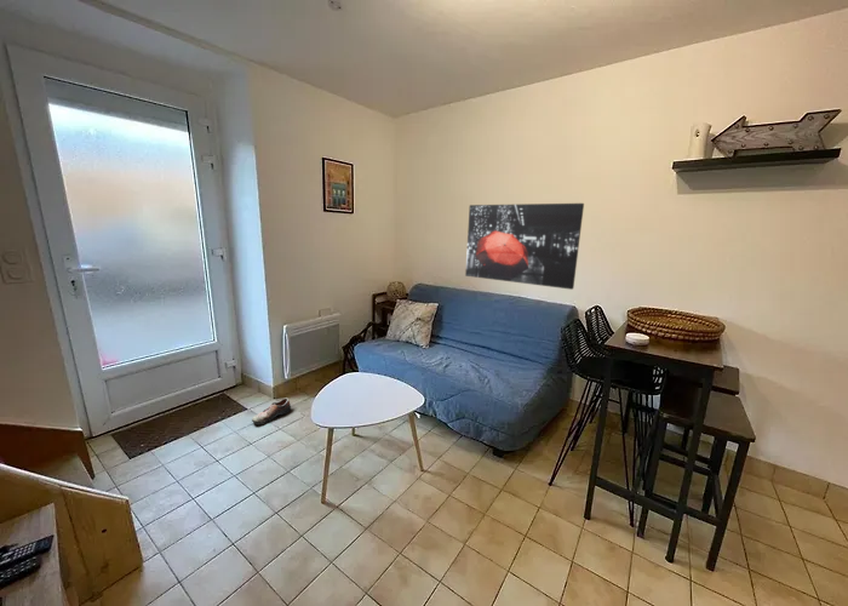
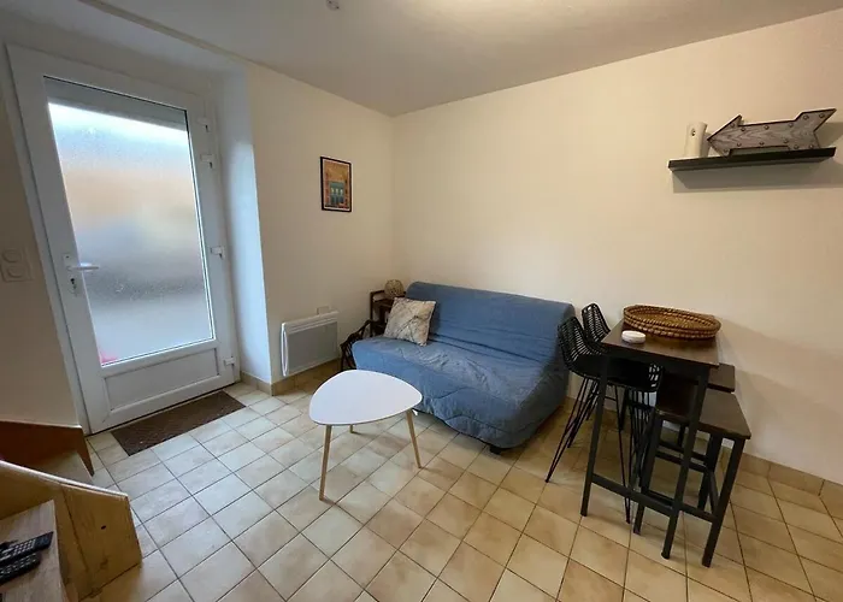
- wall art (517, 244)
- shoe (270, 410)
